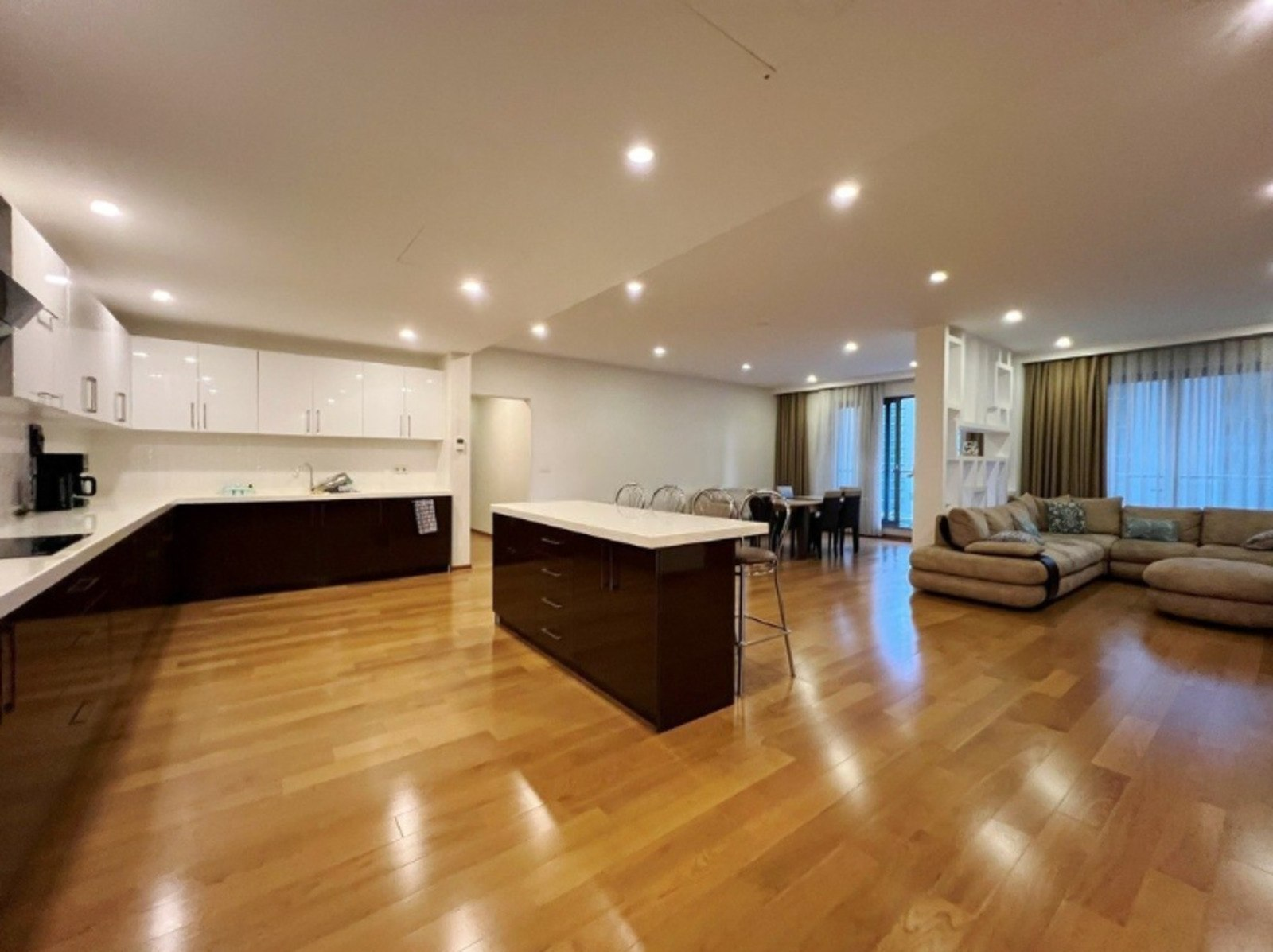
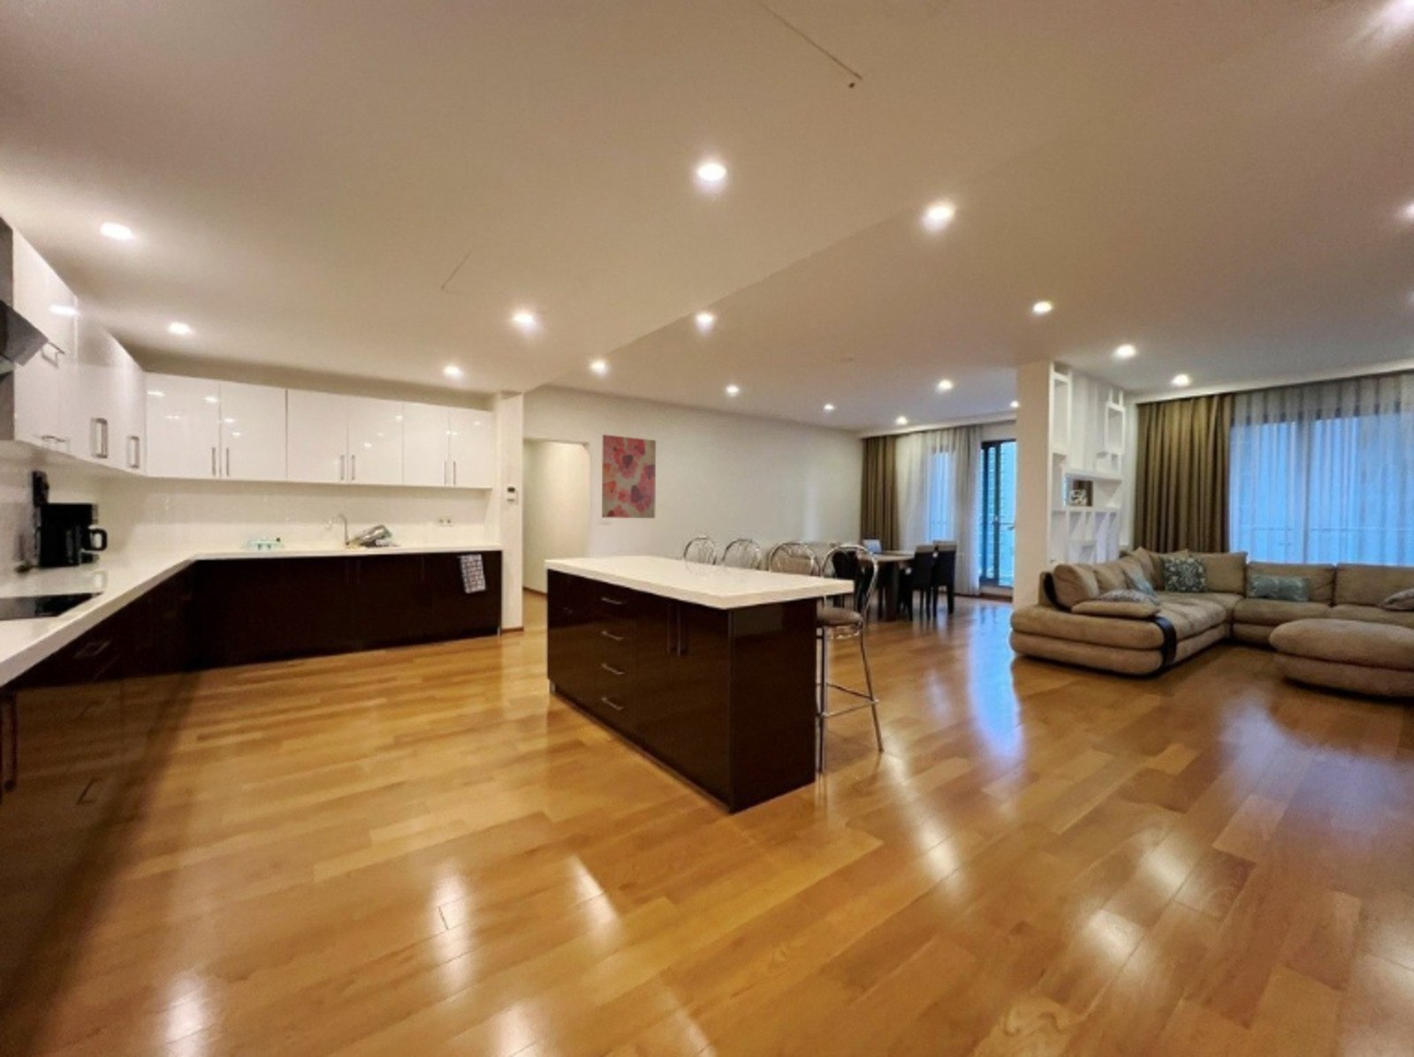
+ wall art (629, 477)
